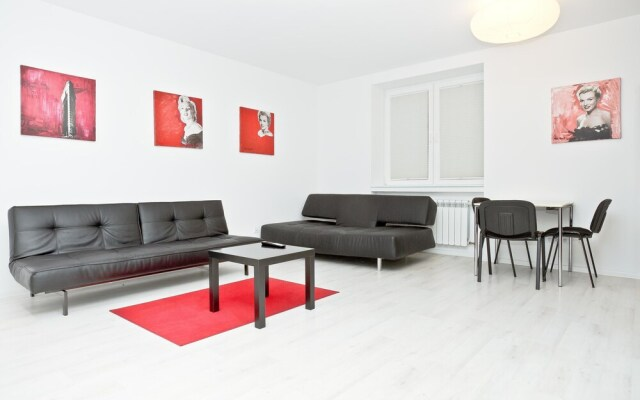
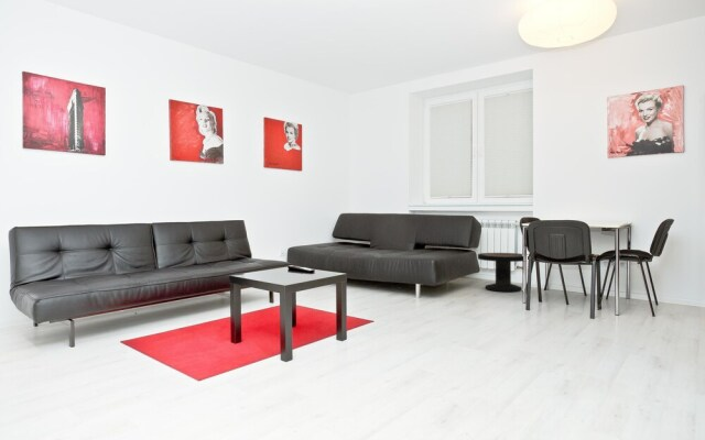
+ side table (502, 272)
